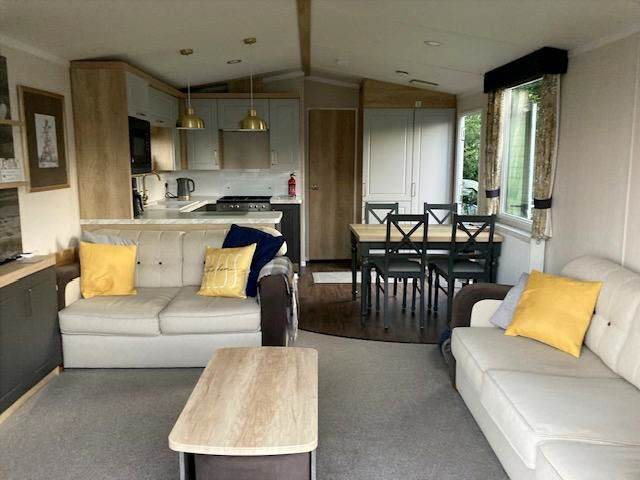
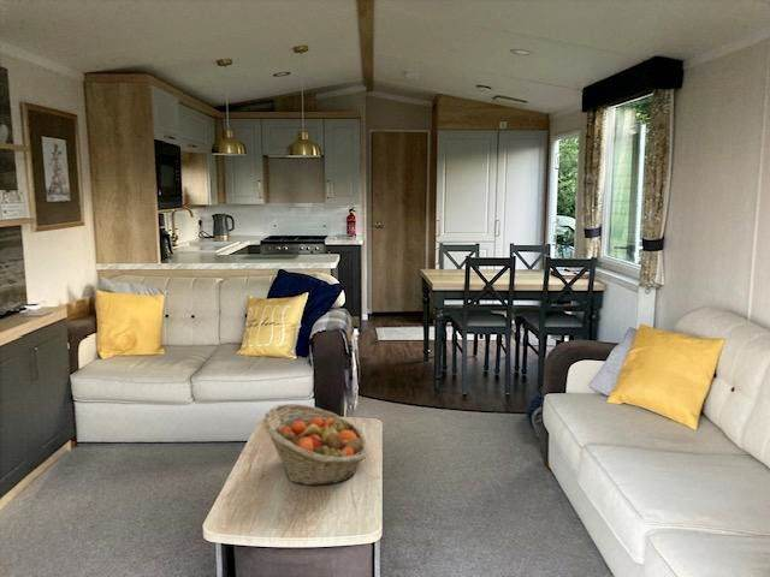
+ fruit basket (316, 440)
